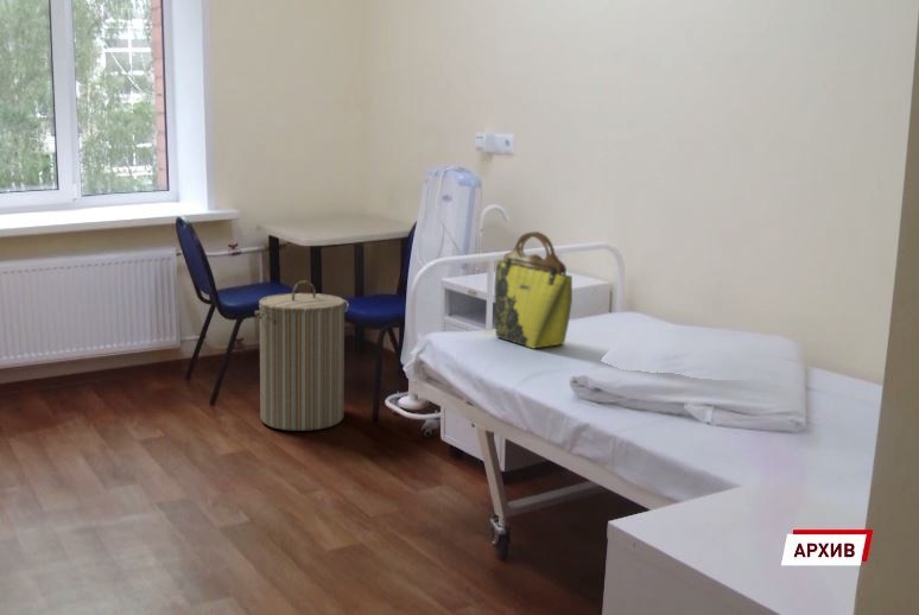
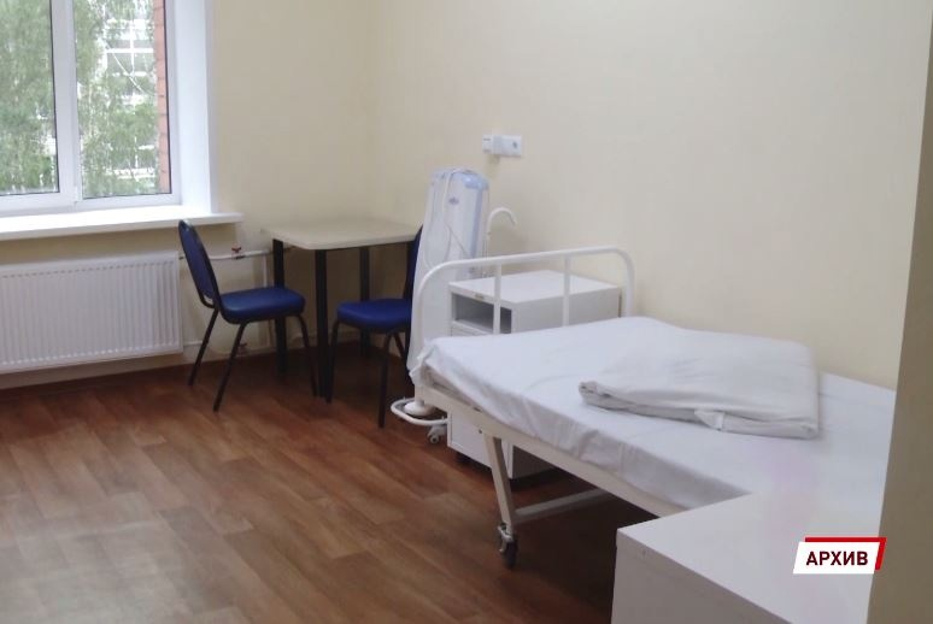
- laundry hamper (302, 350)
- tote bag (532, 286)
